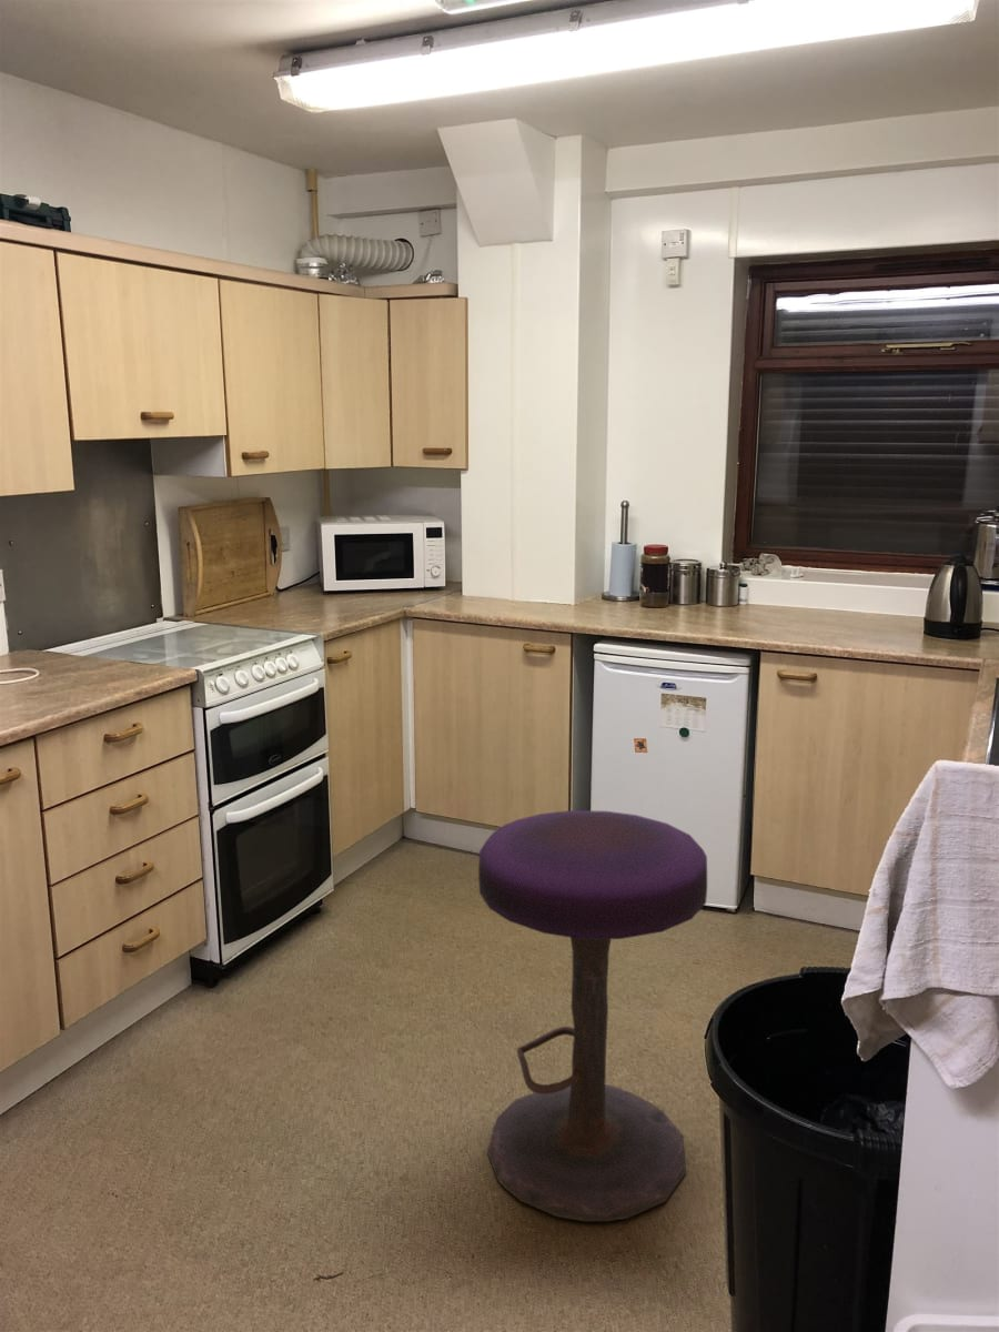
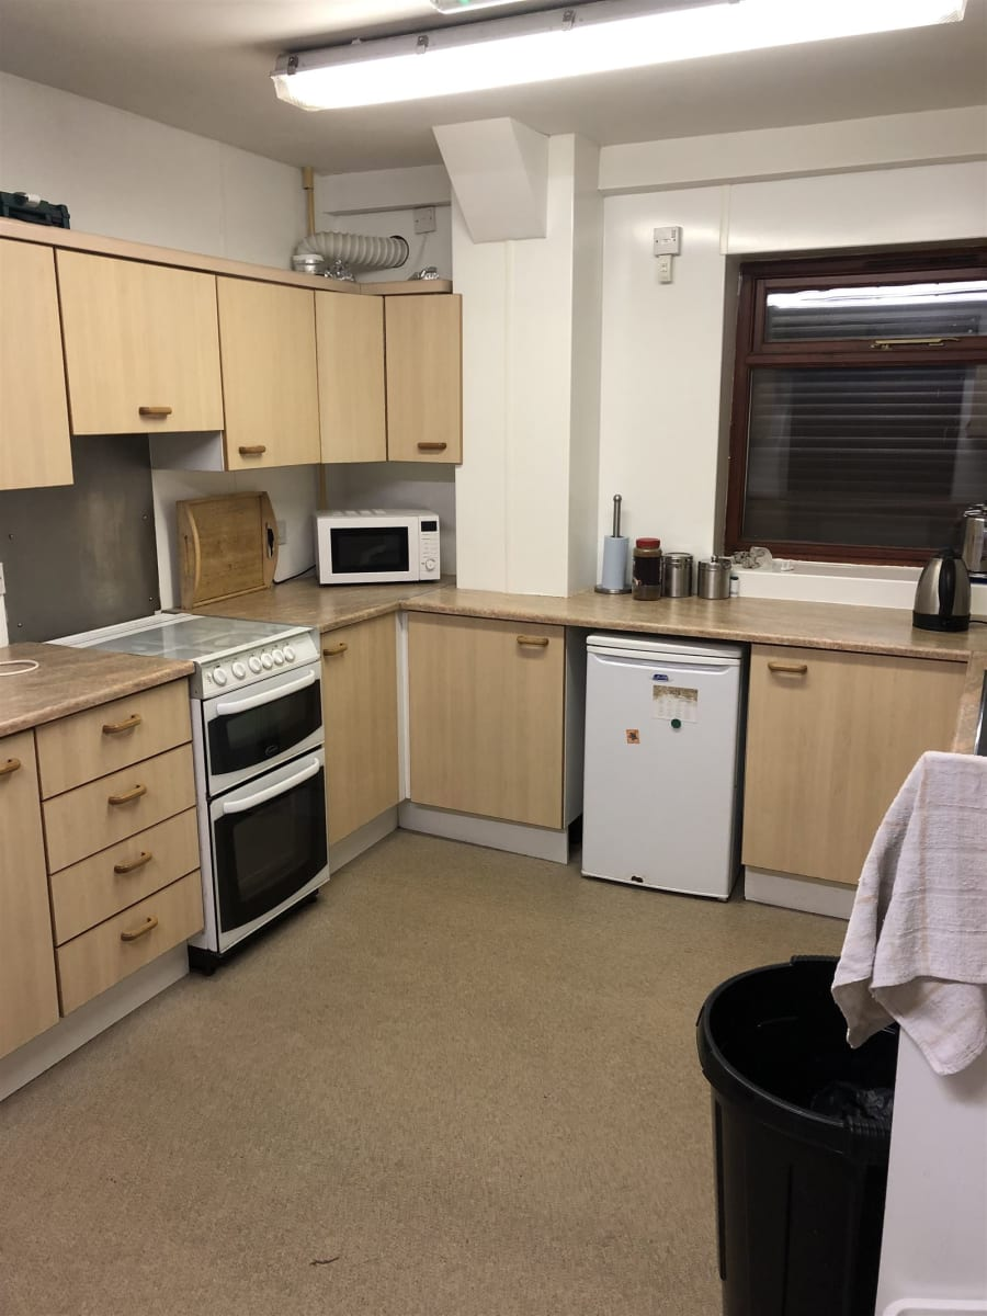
- stool (589, 997)
